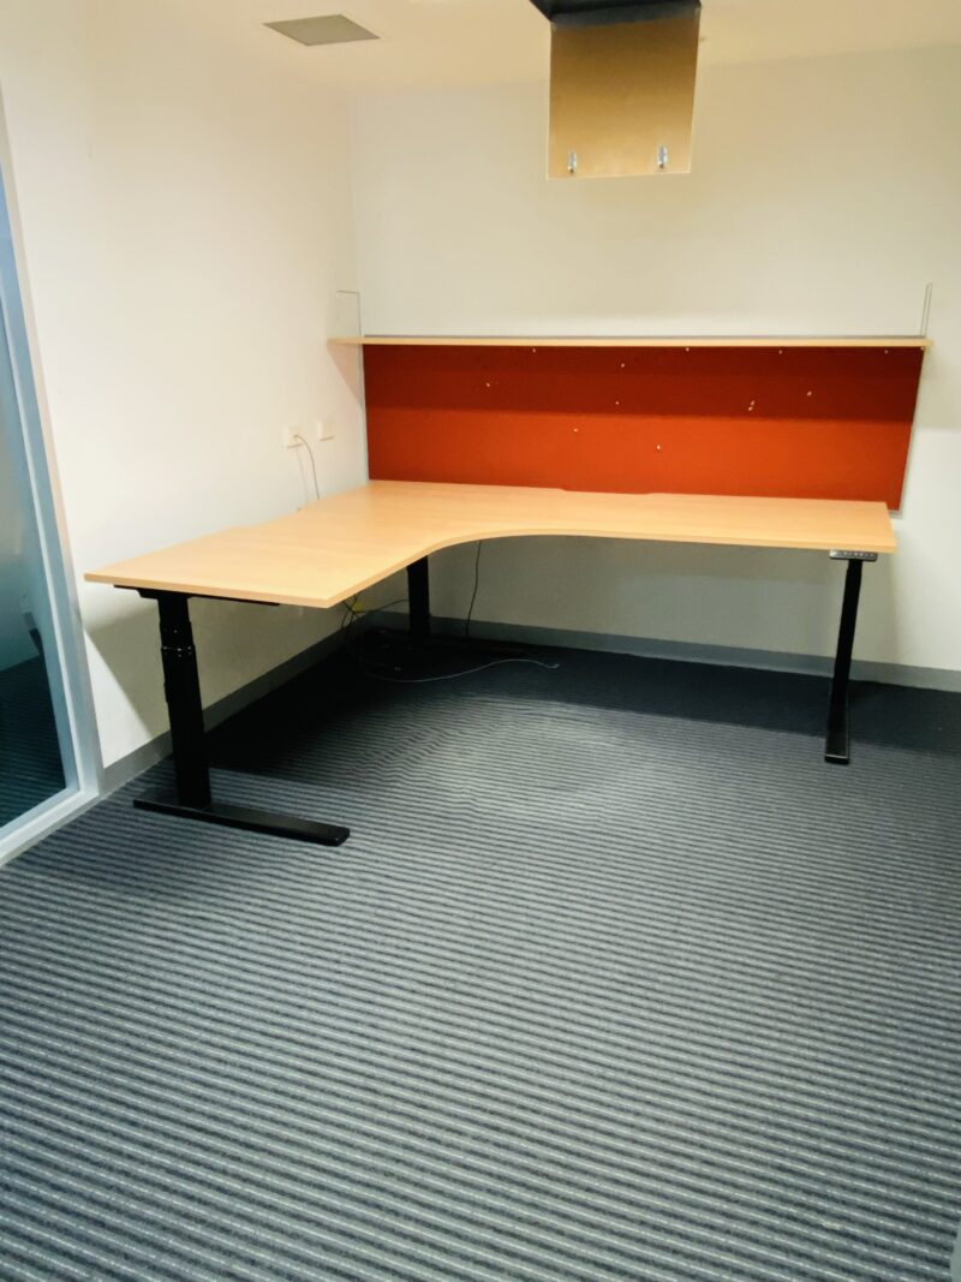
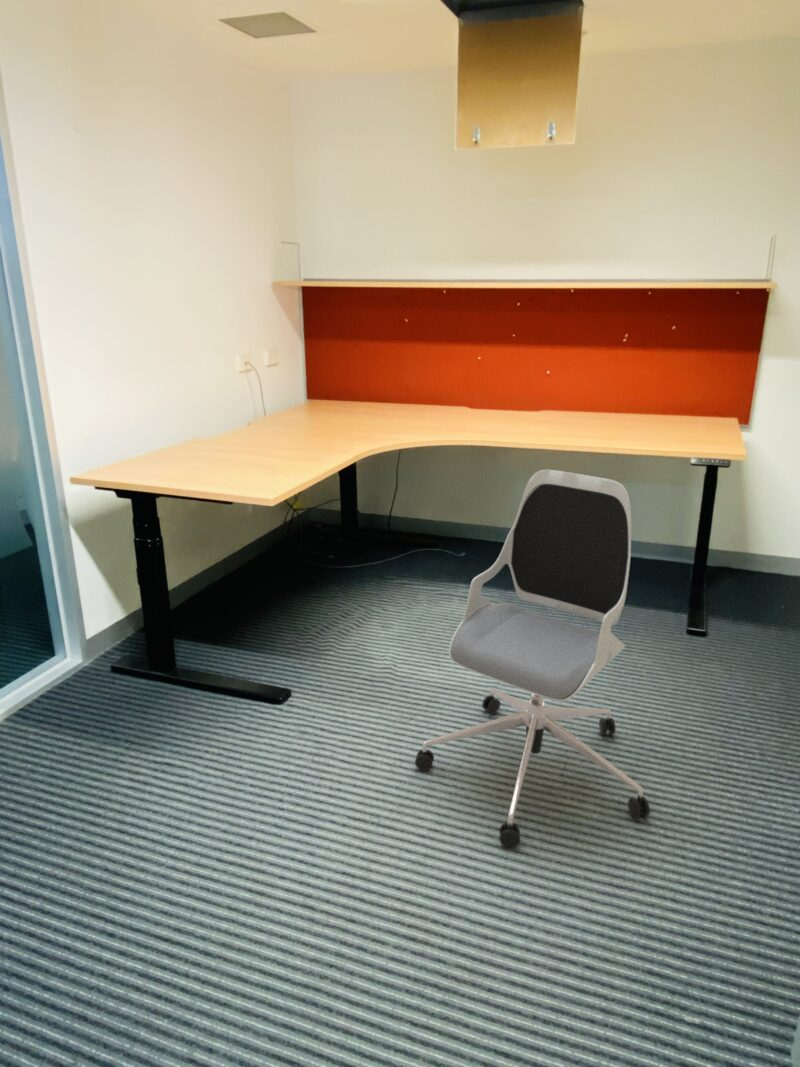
+ office chair (532, 636)
